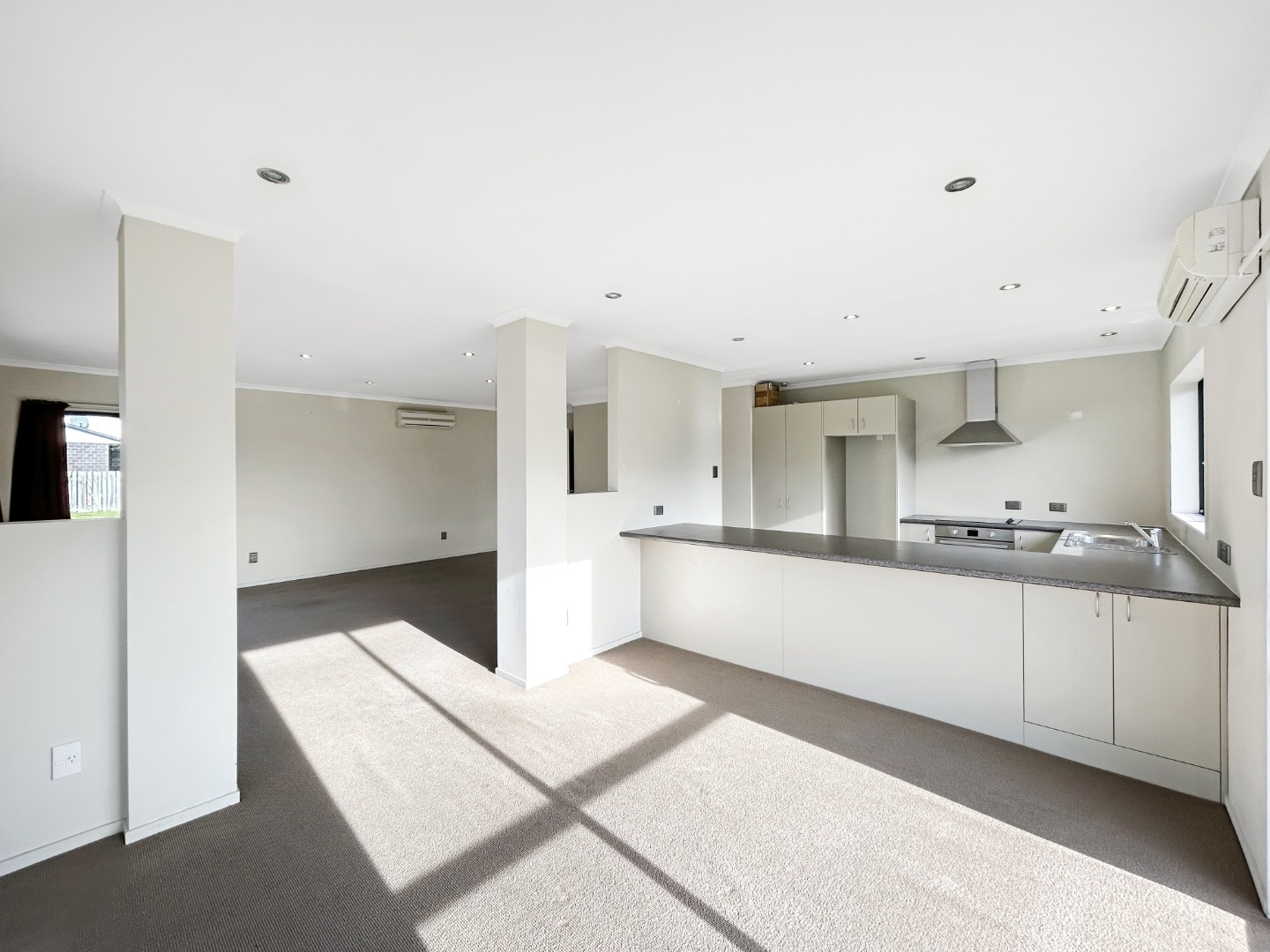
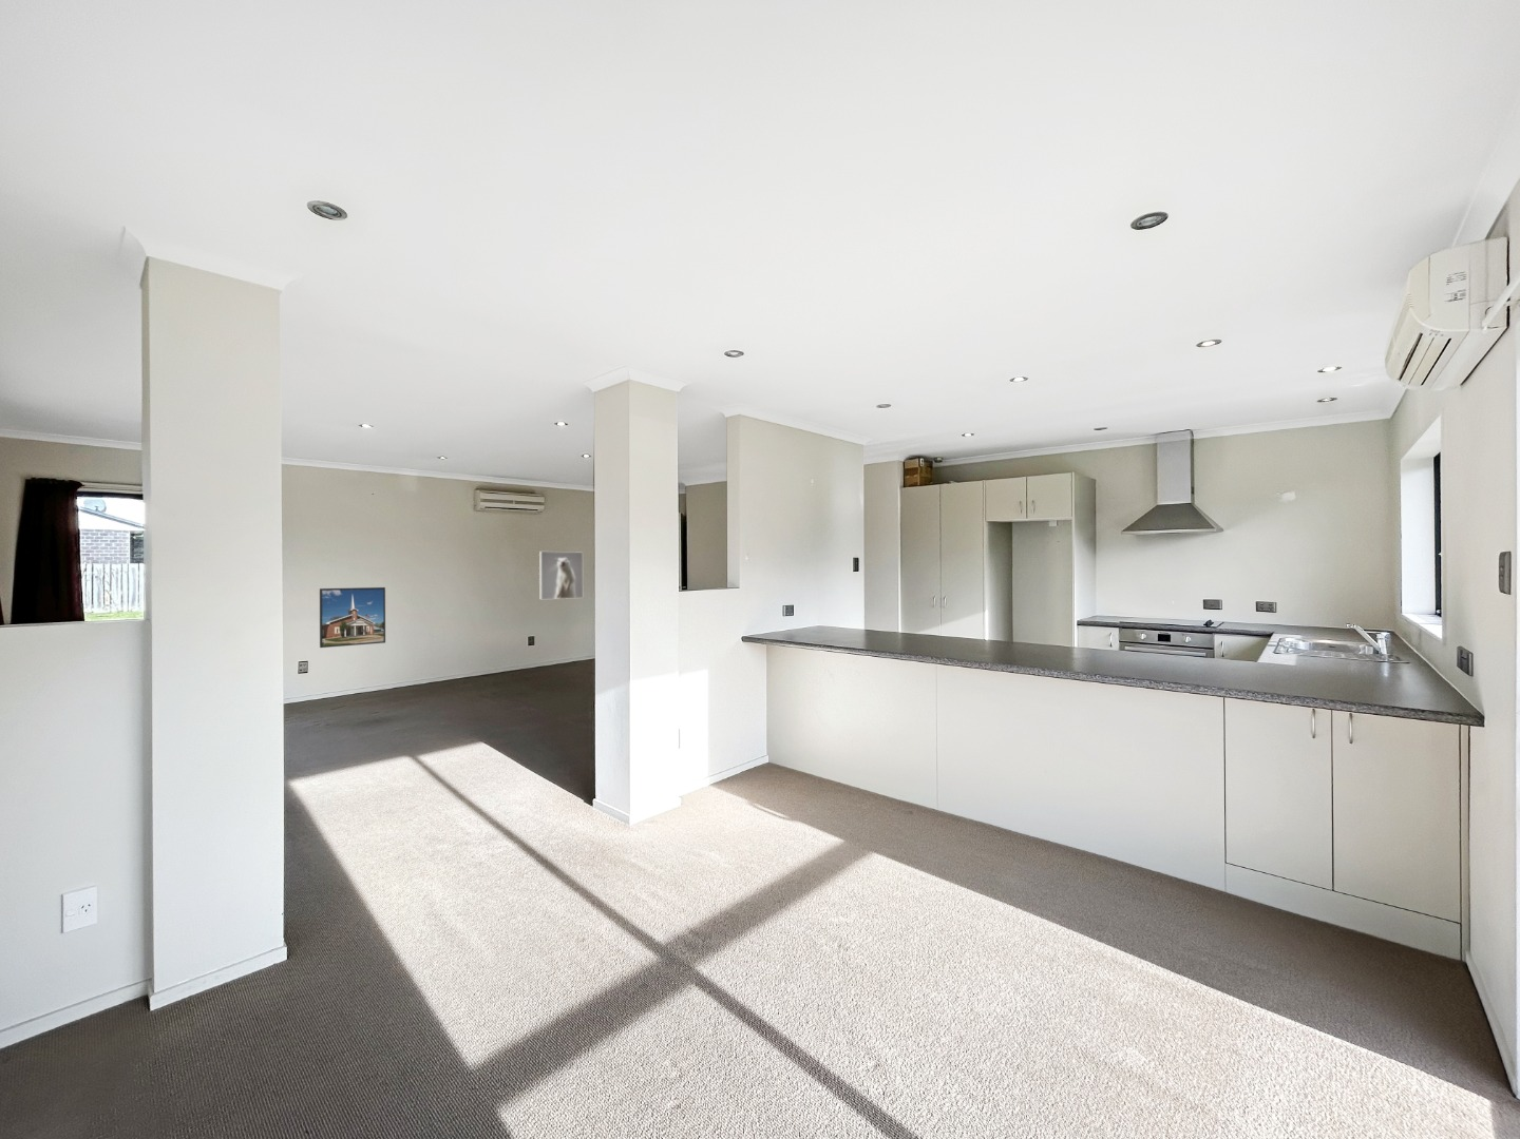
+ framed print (353, 616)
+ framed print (561, 574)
